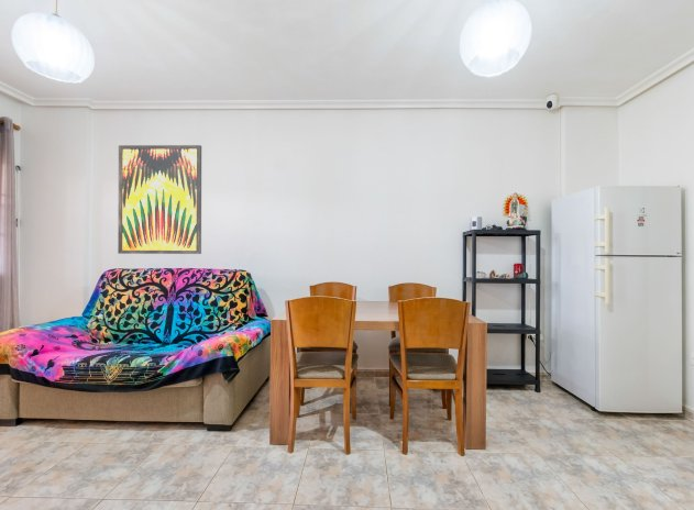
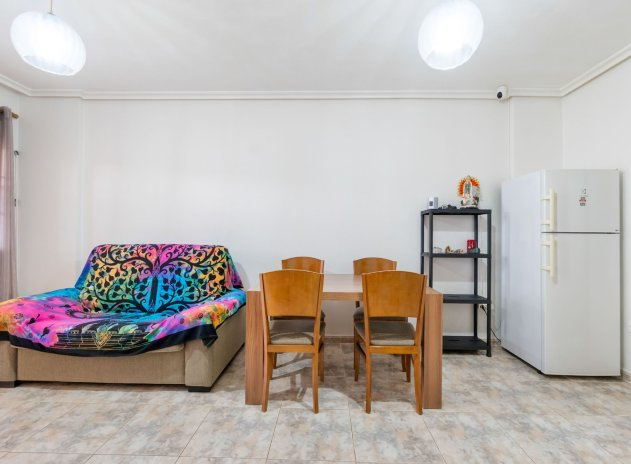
- wall art (159, 199)
